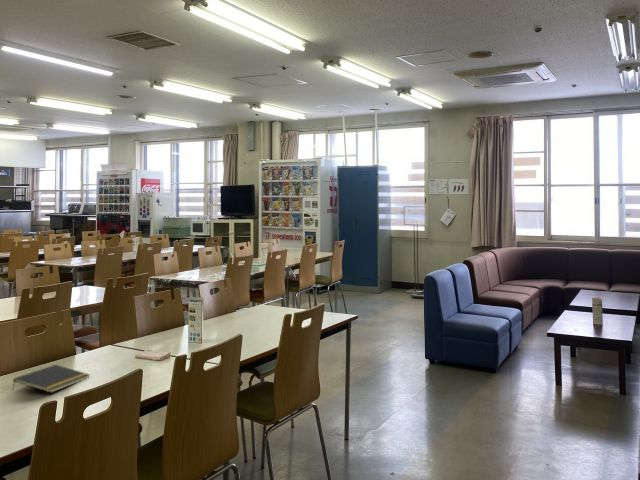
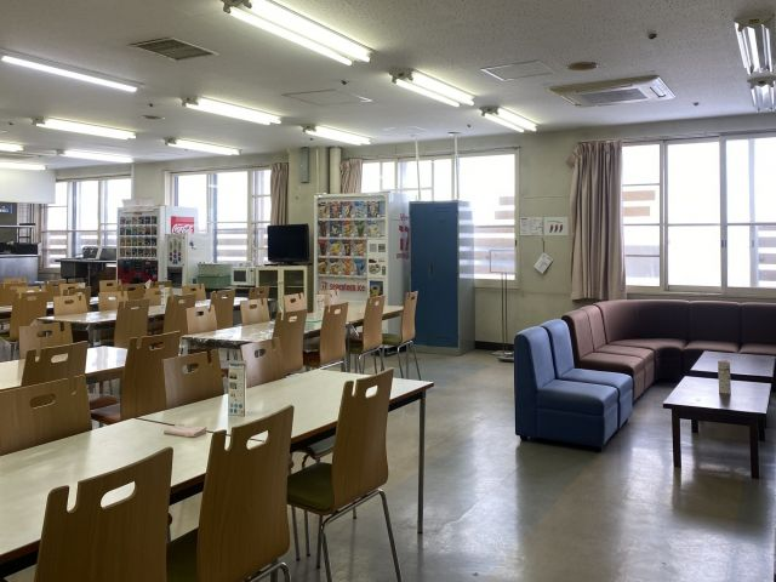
- notepad (53, 377)
